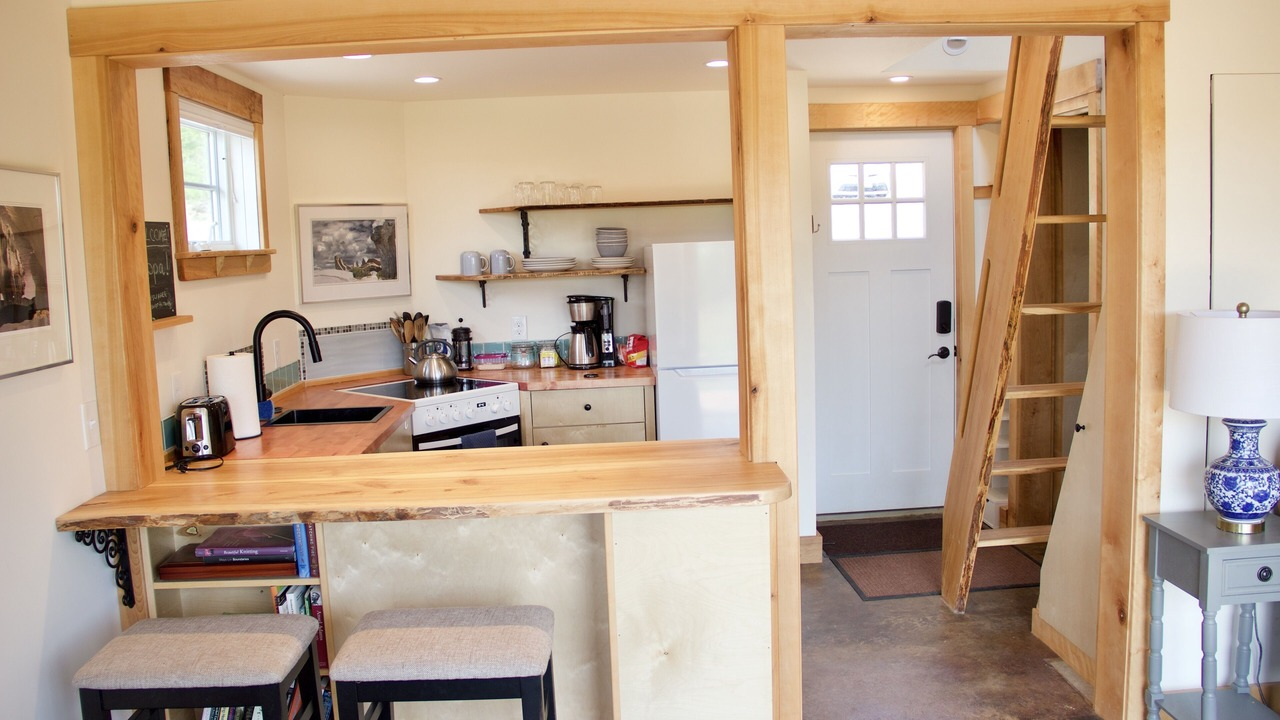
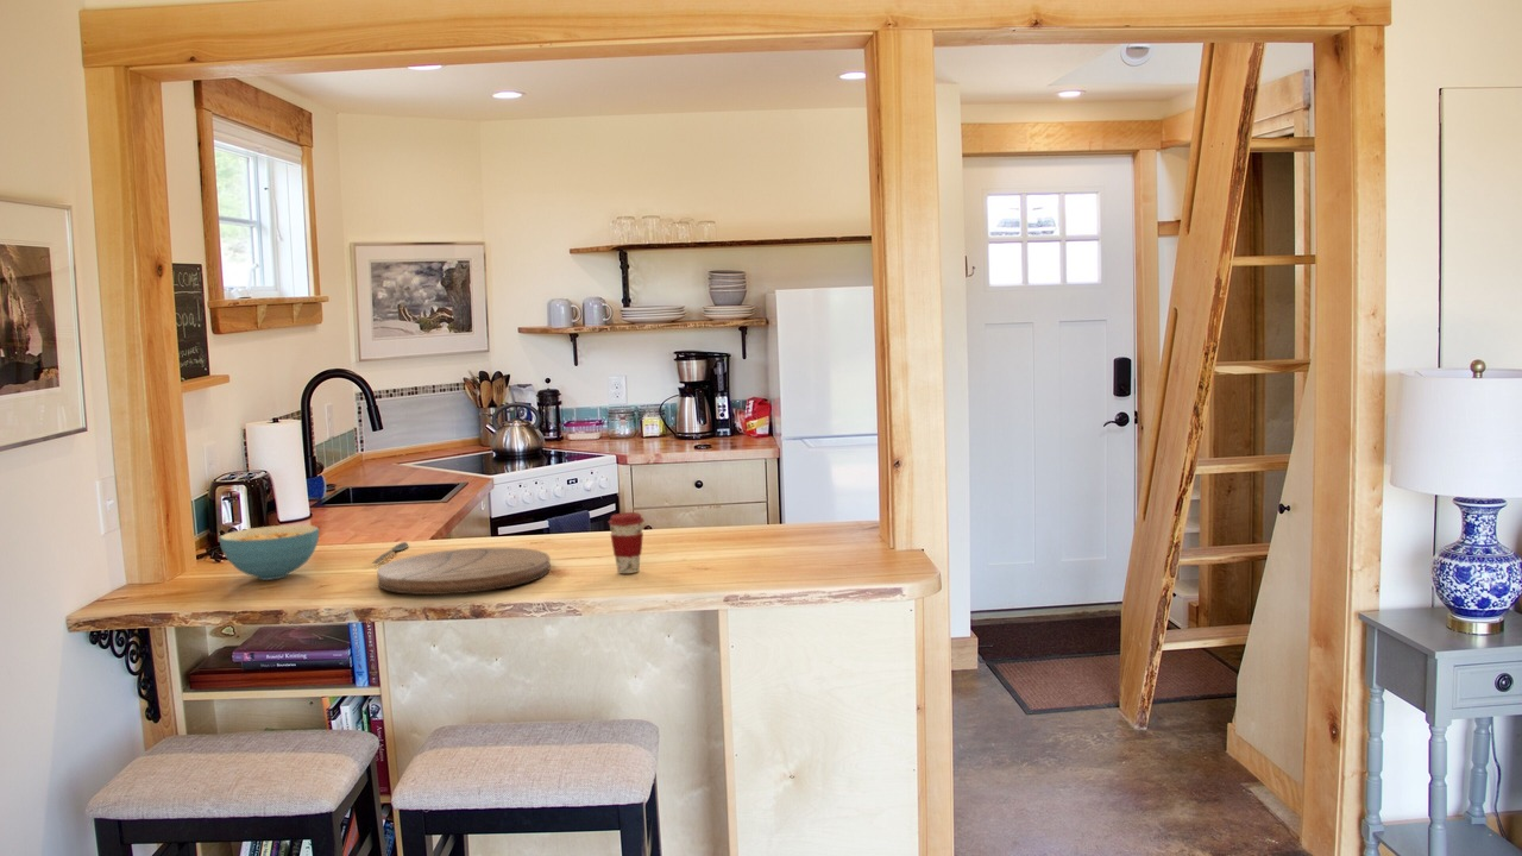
+ cereal bowl (271, 554)
+ cutting board (465, 568)
+ spoon (390, 552)
+ coffee cup (627, 542)
